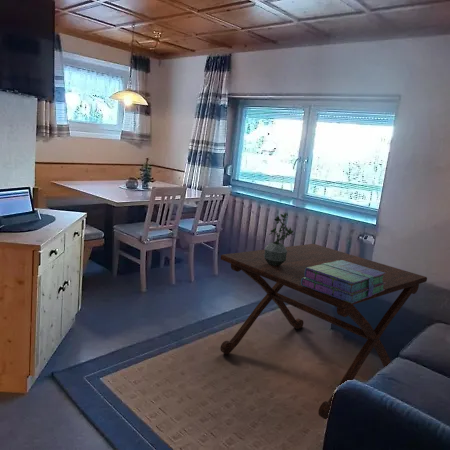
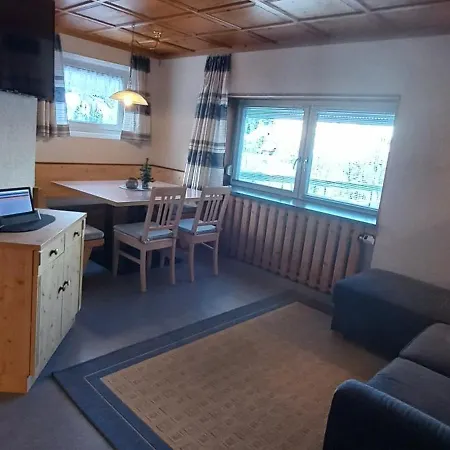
- side table (316, 316)
- stack of books (344, 278)
- potted plant (280, 238)
